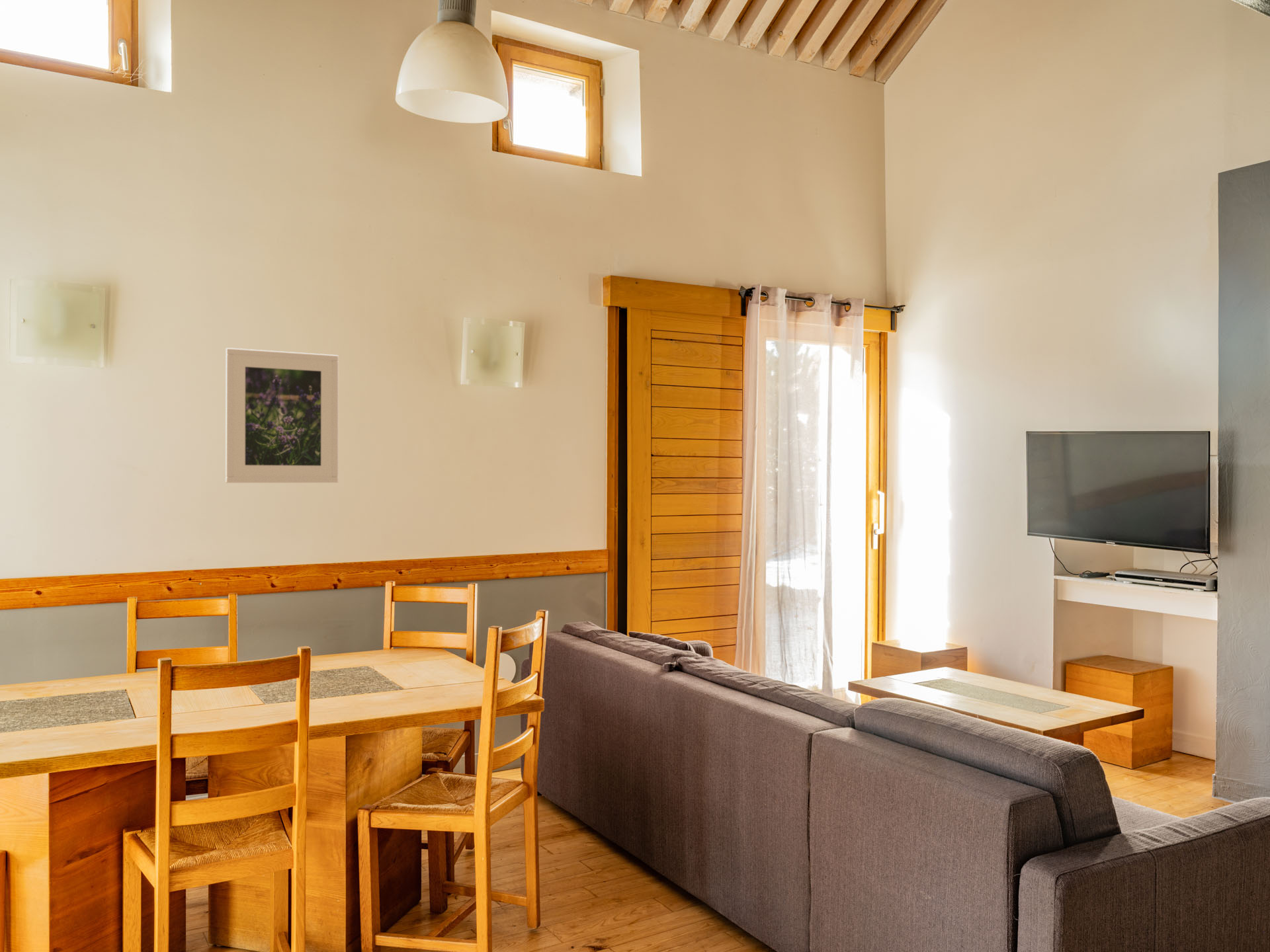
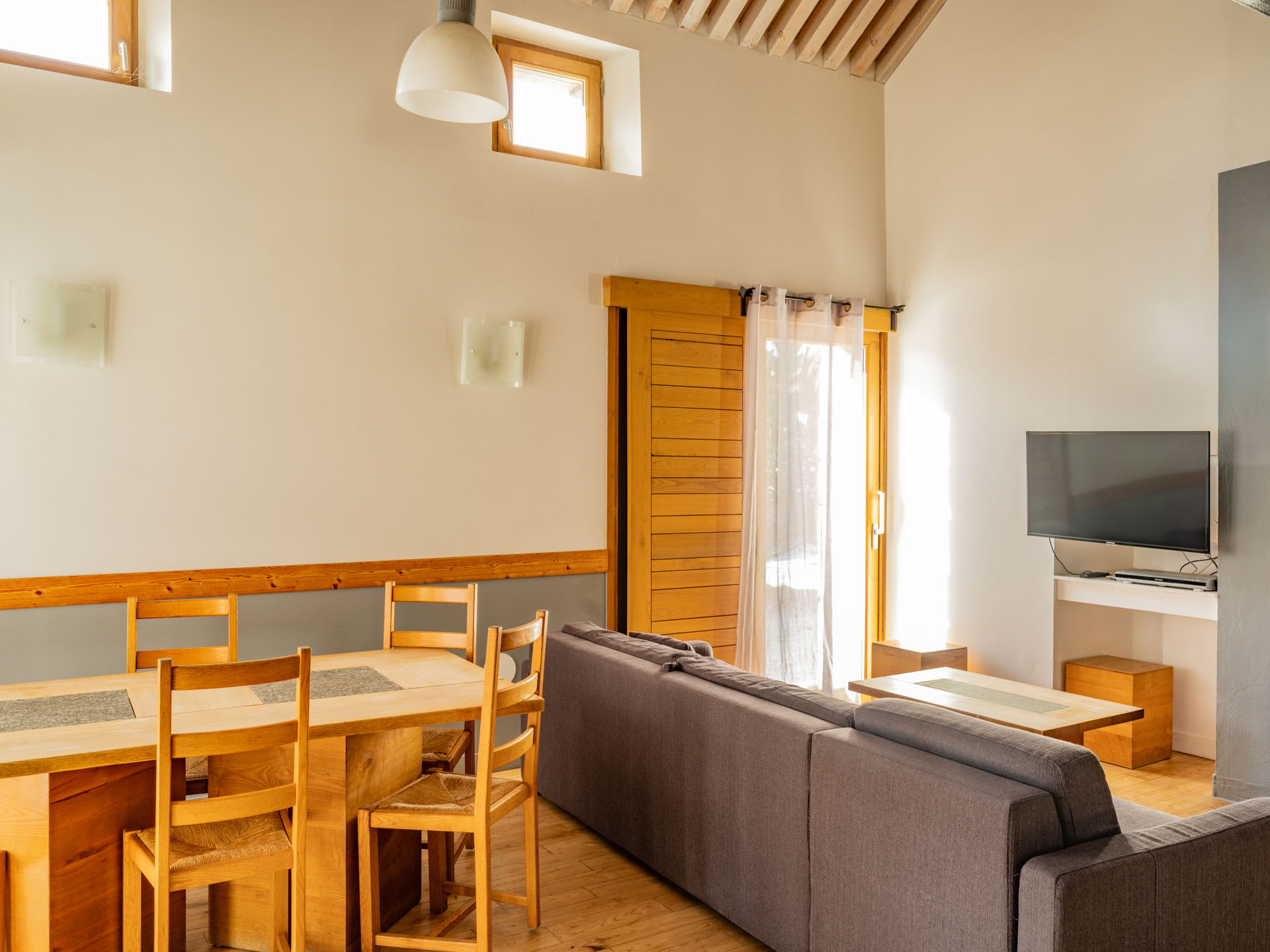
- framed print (283, 417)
